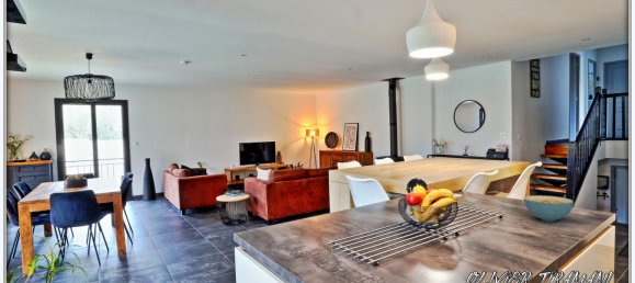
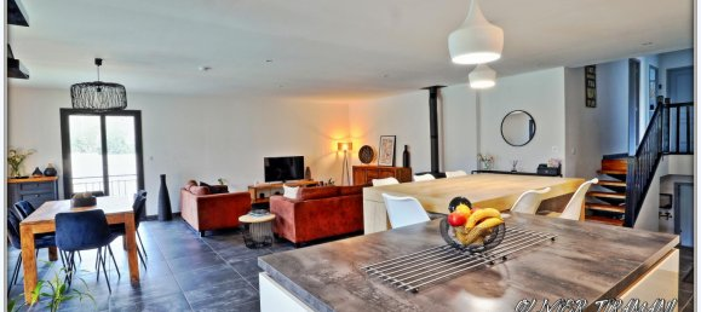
- cereal bowl (547, 210)
